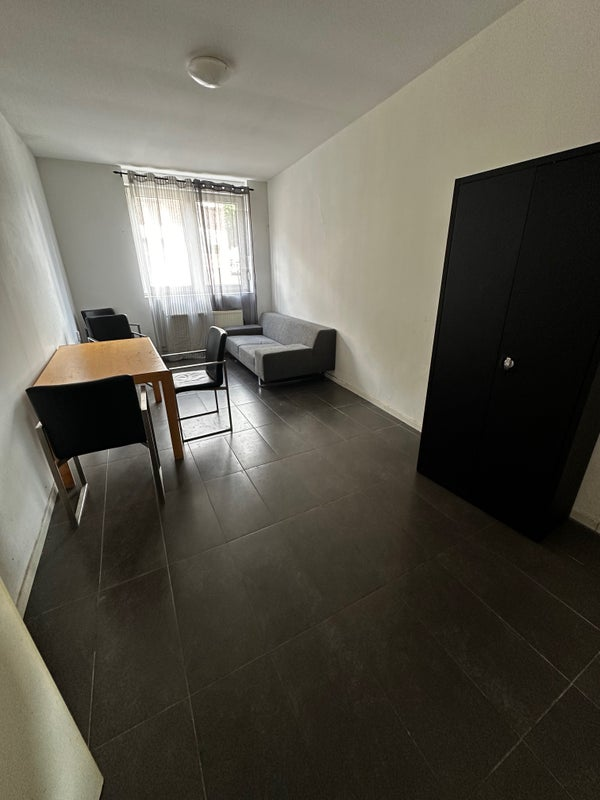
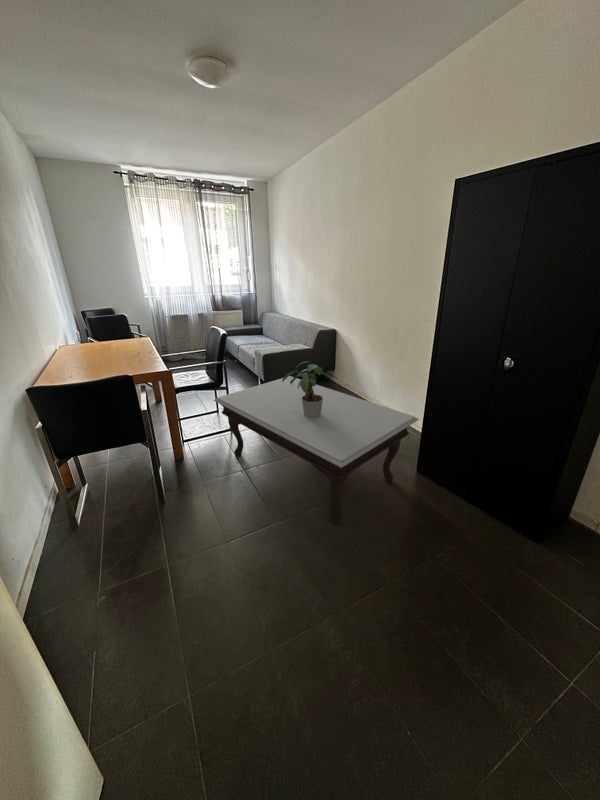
+ potted plant (307, 388)
+ coffee table (308, 438)
